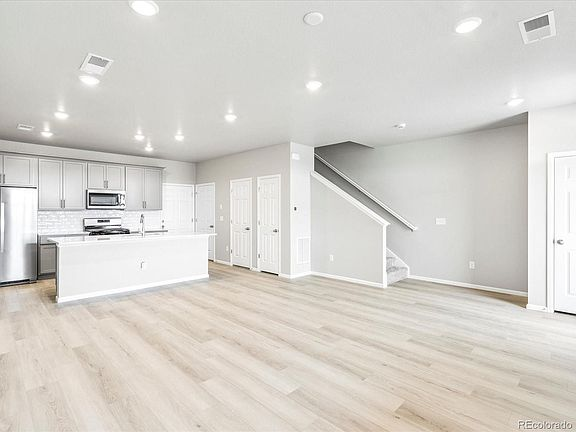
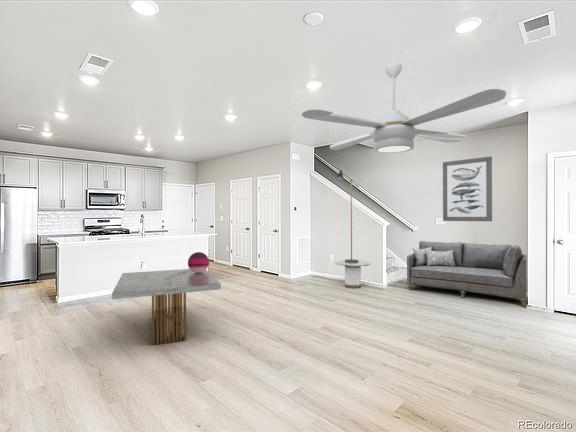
+ lamp (351, 215)
+ sofa (464, 268)
+ decorative sphere (198, 262)
+ coffee table (166, 303)
+ side table (352, 274)
+ ceiling fan (393, 108)
+ wall art (466, 190)
